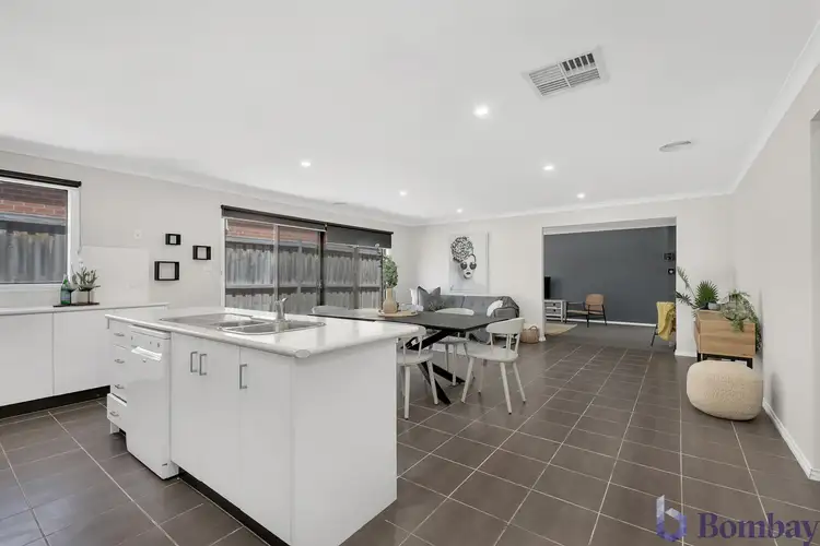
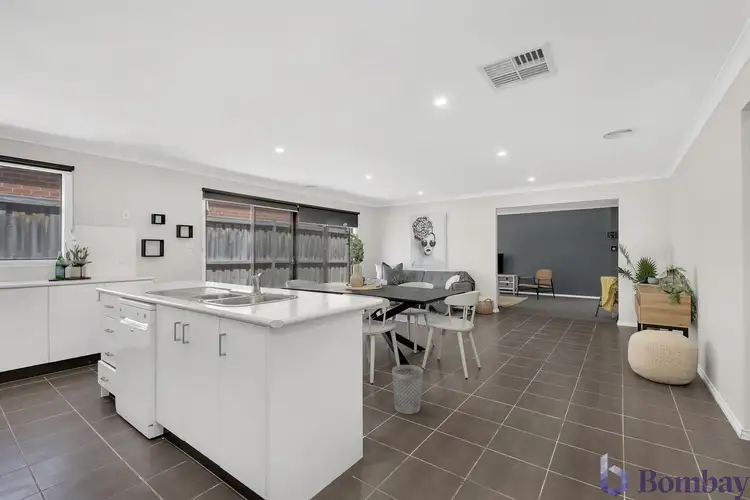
+ wastebasket (407, 389)
